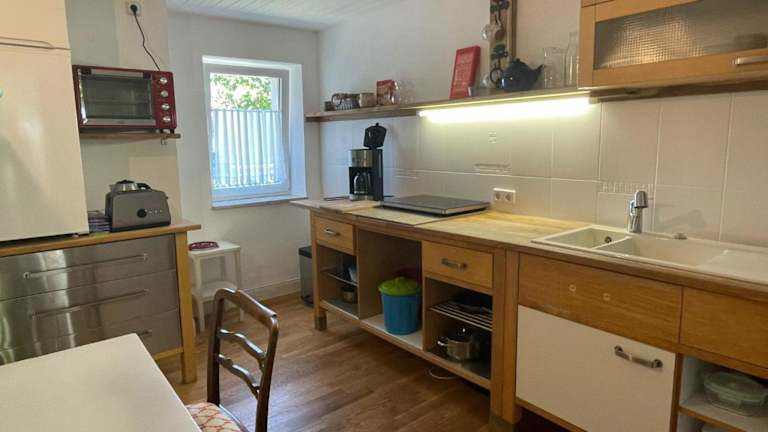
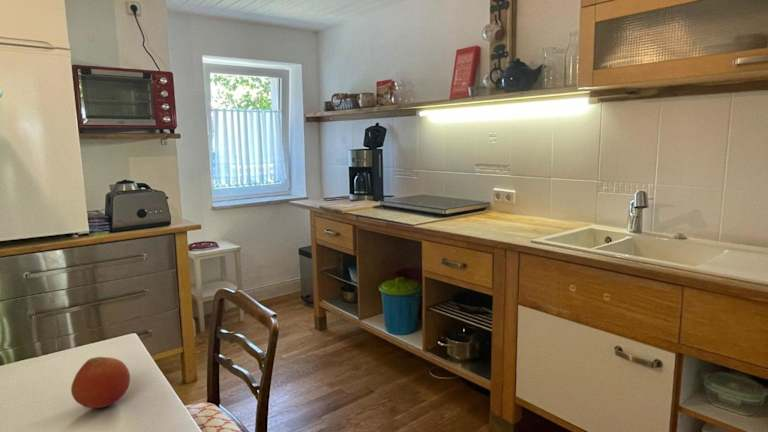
+ fruit (101, 381)
